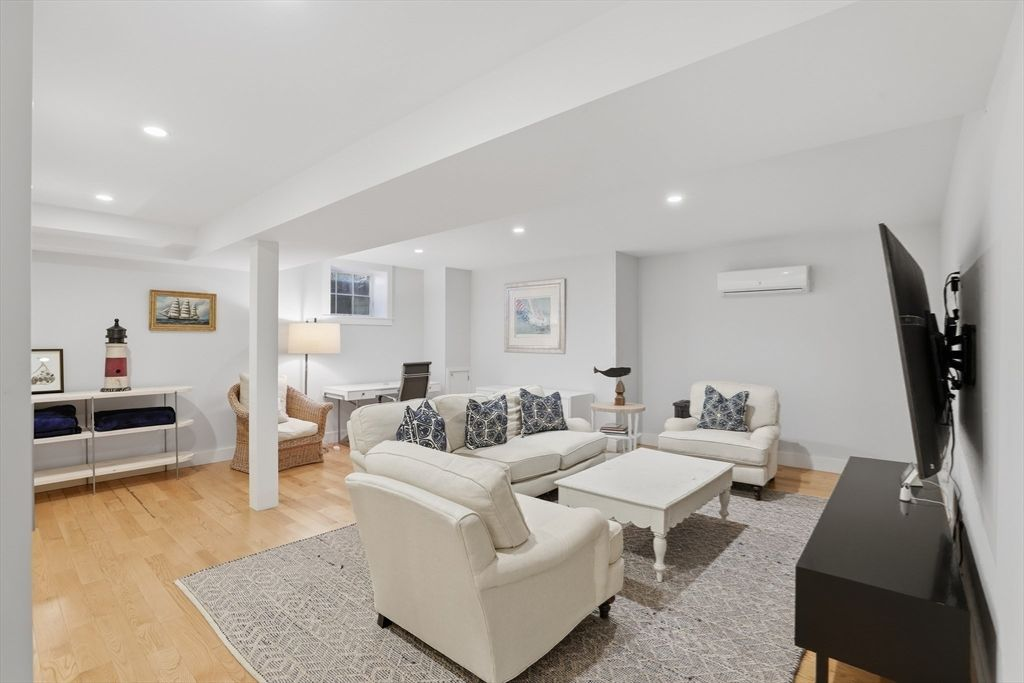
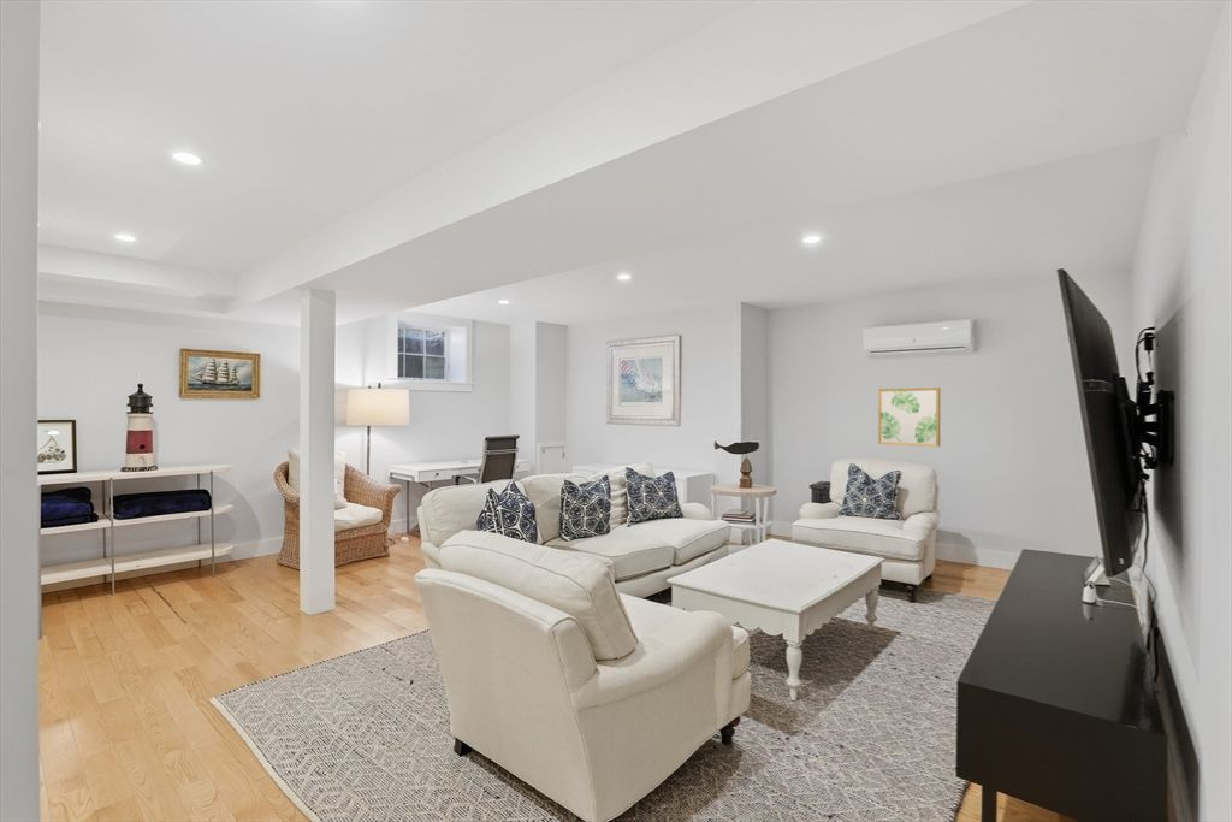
+ wall art (908, 416)
